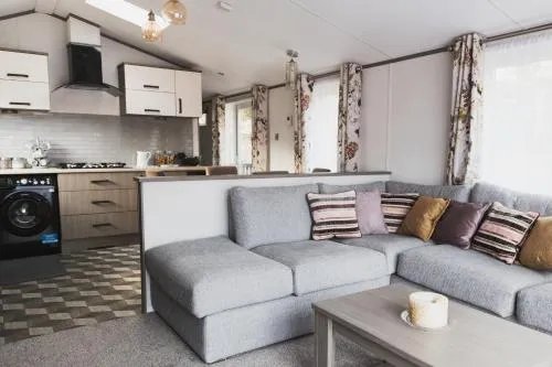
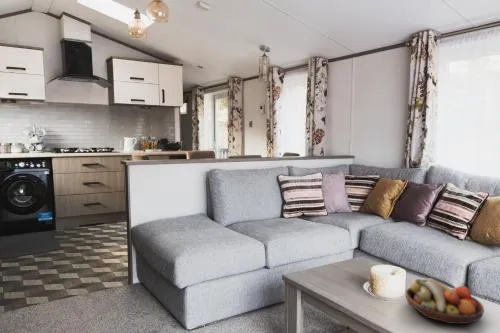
+ fruit bowl (443, 296)
